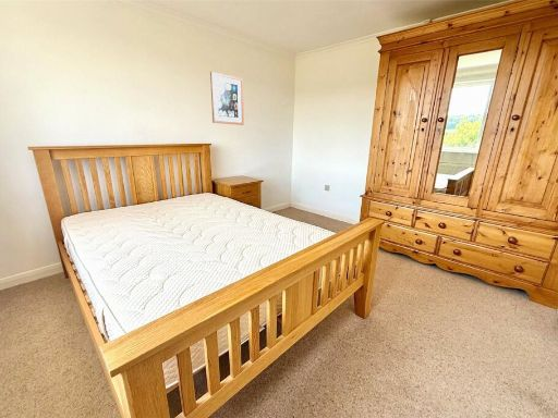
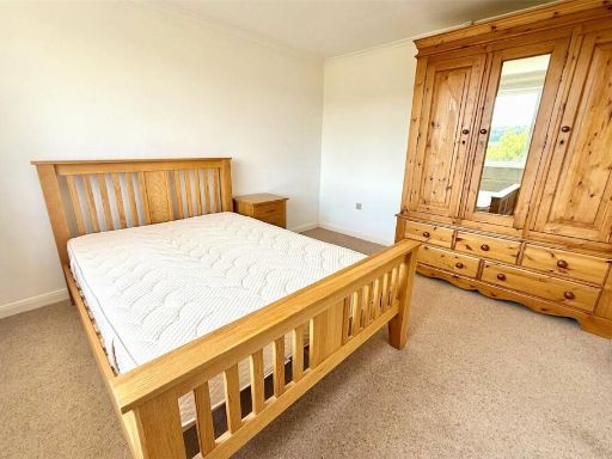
- wall art (228, 100)
